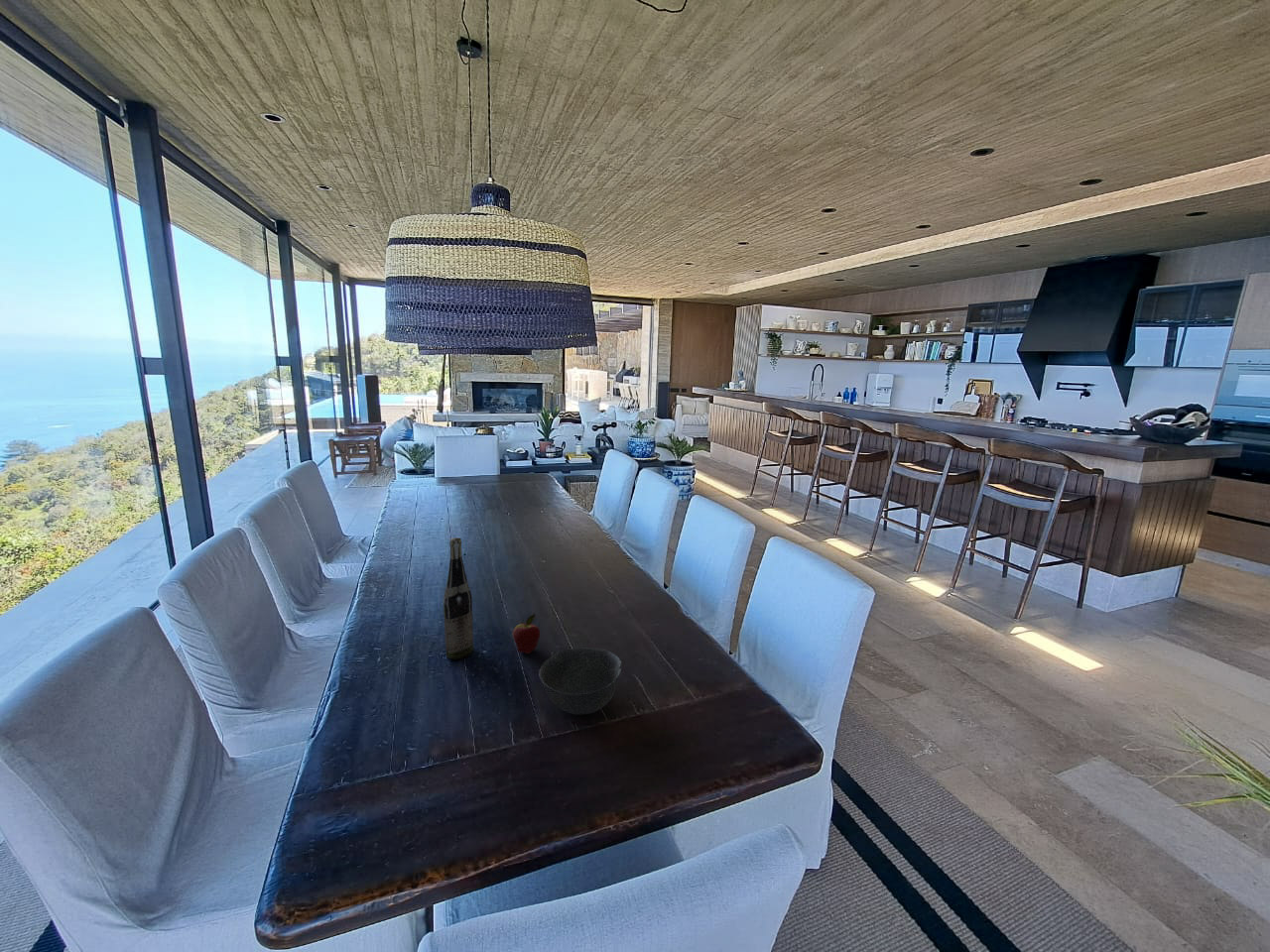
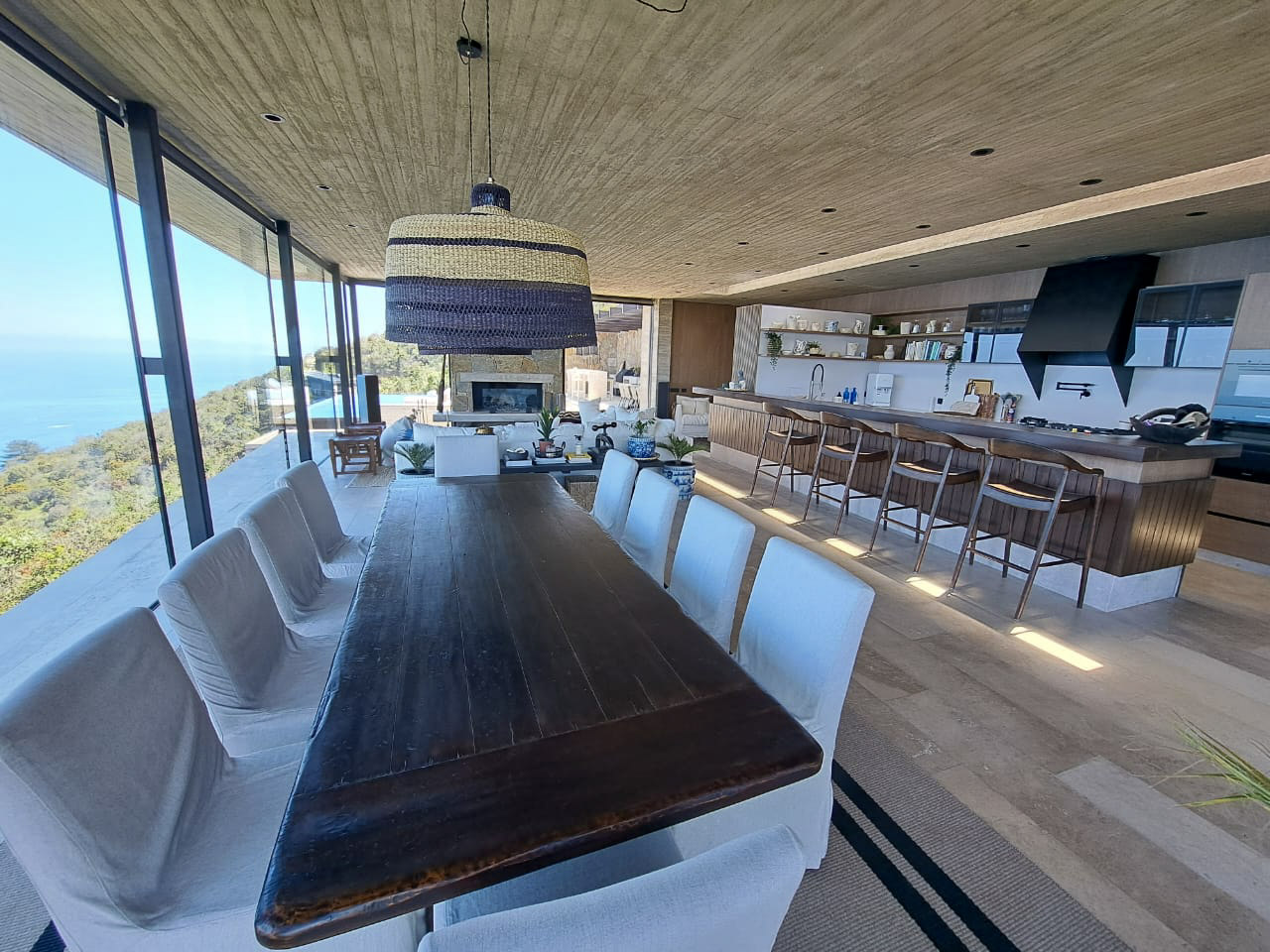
- bowl (580, 685)
- wine bottle (457, 597)
- fruit (526, 632)
